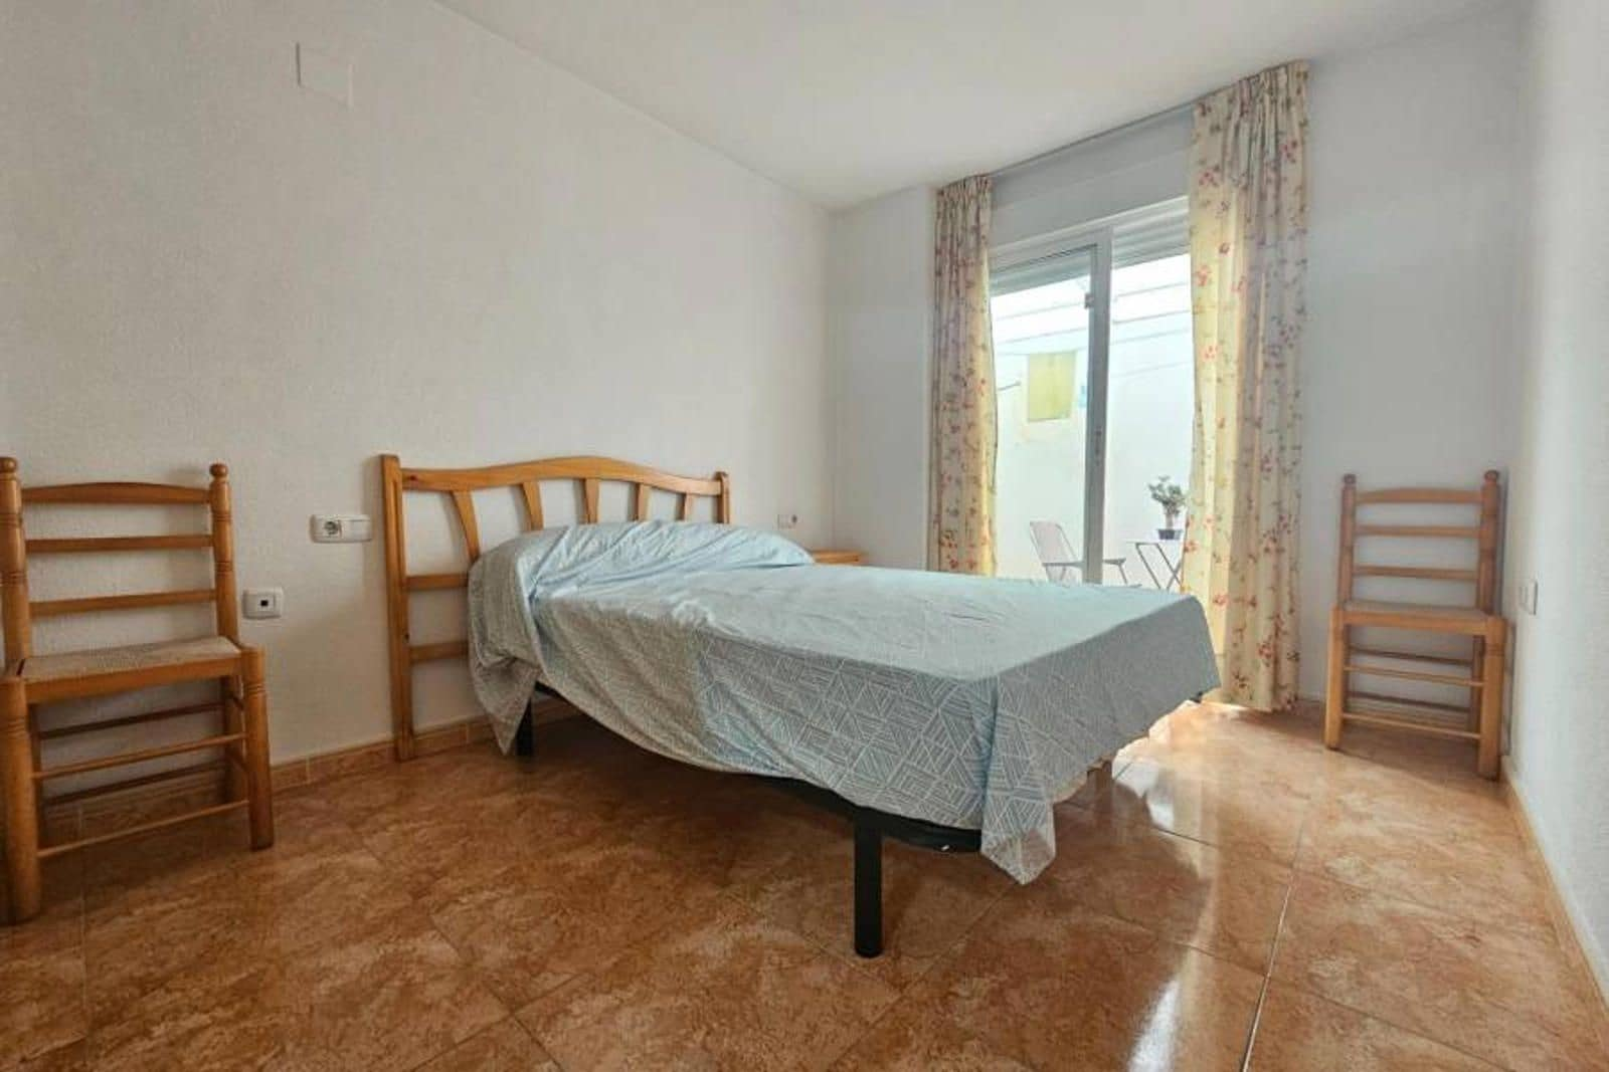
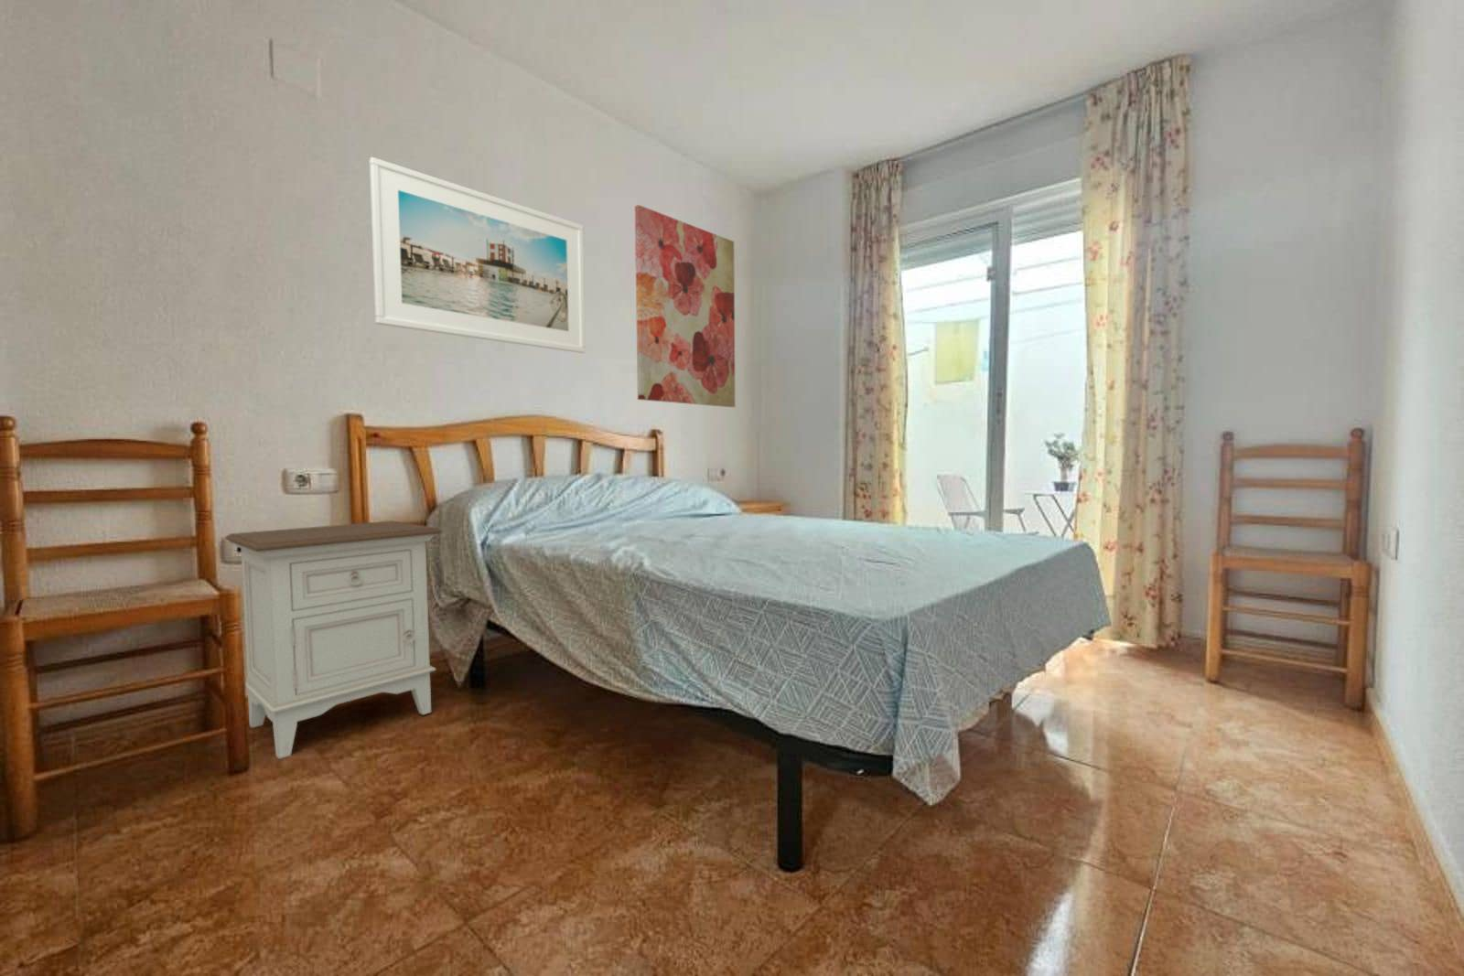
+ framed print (491, 268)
+ wall art (690, 315)
+ nightstand (340, 625)
